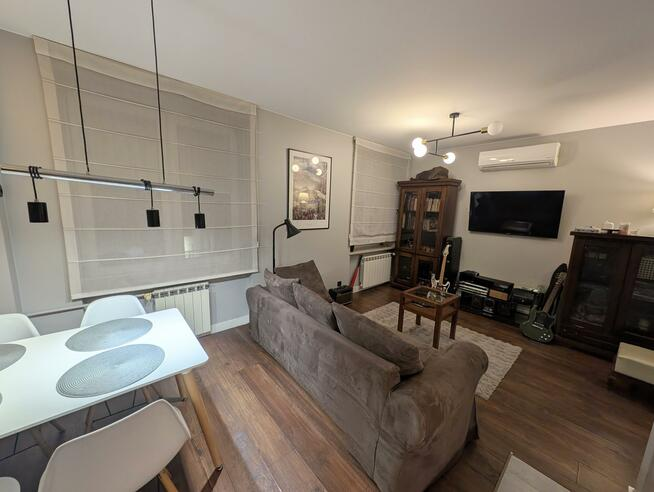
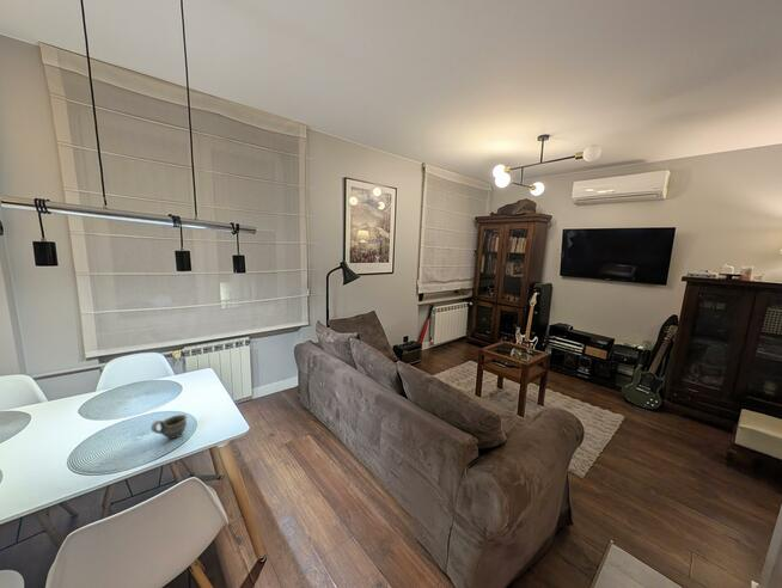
+ cup (170, 425)
